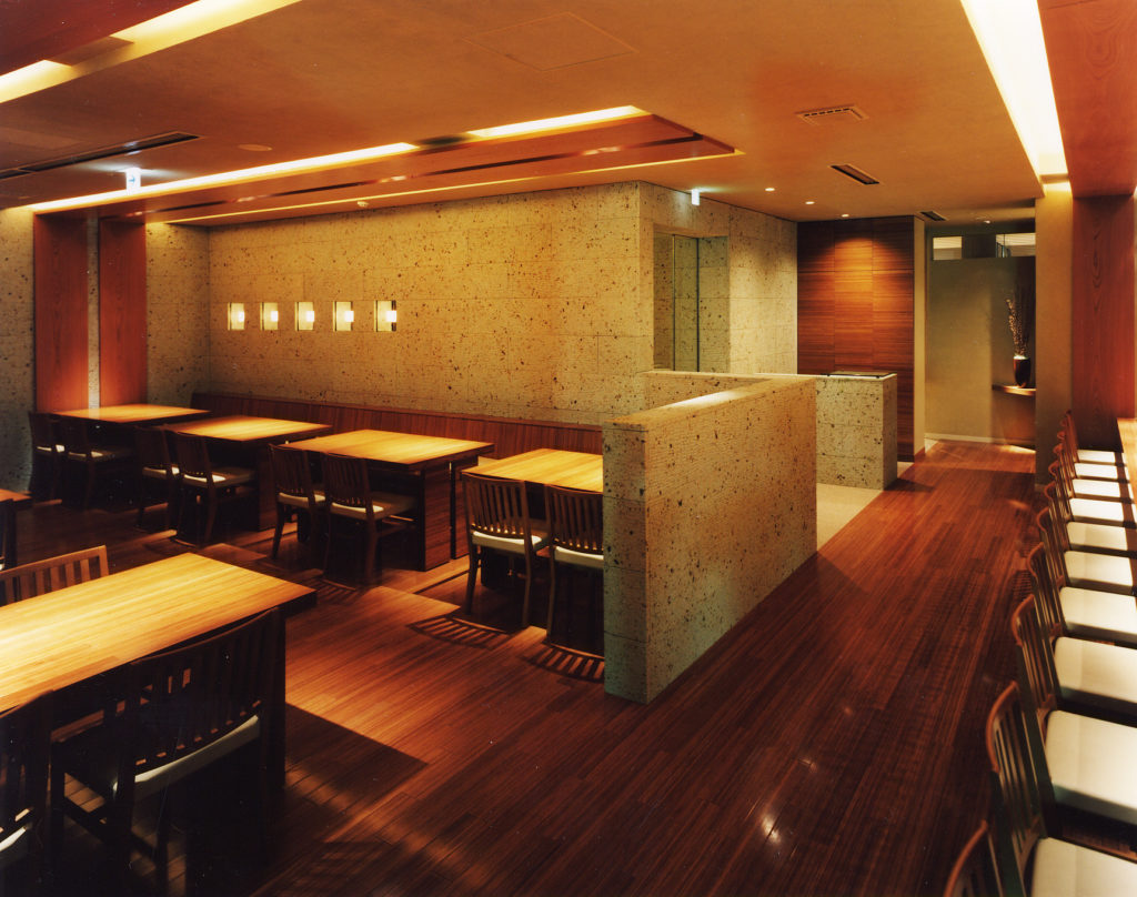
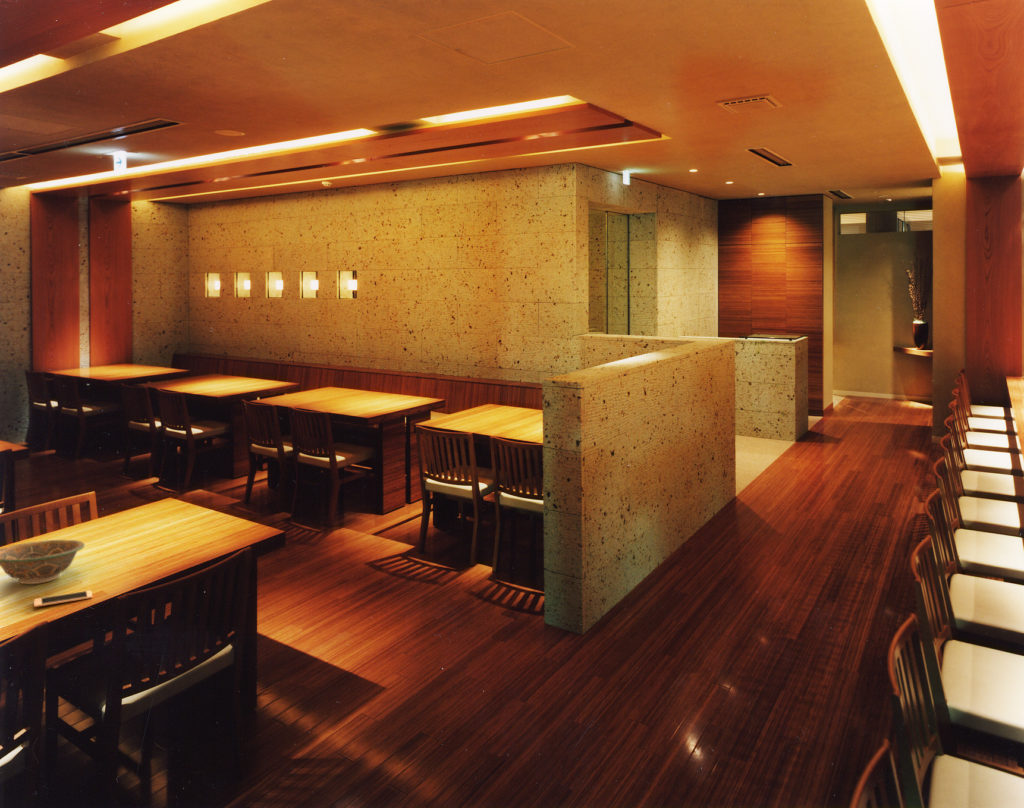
+ bowl (38, 564)
+ cell phone (63, 598)
